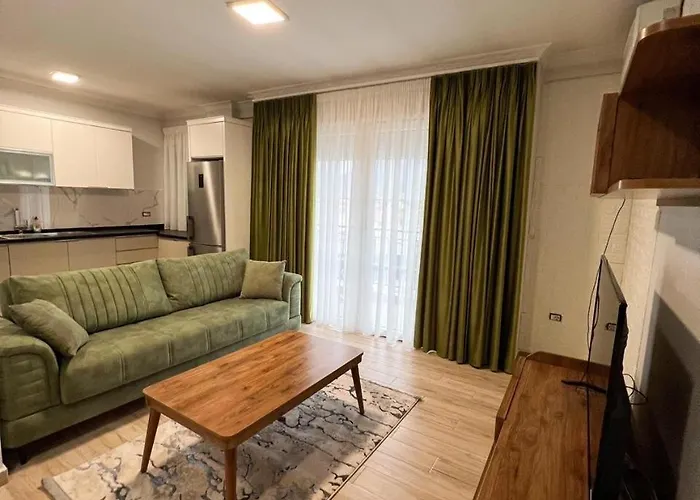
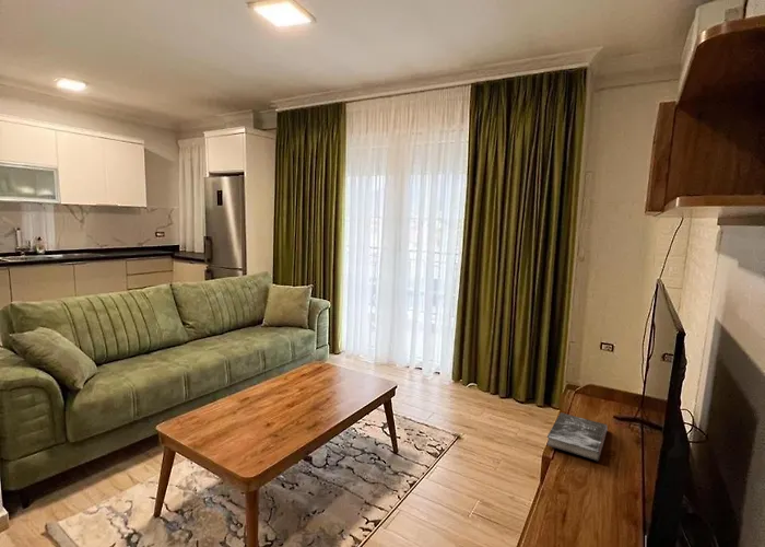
+ book (577, 434)
